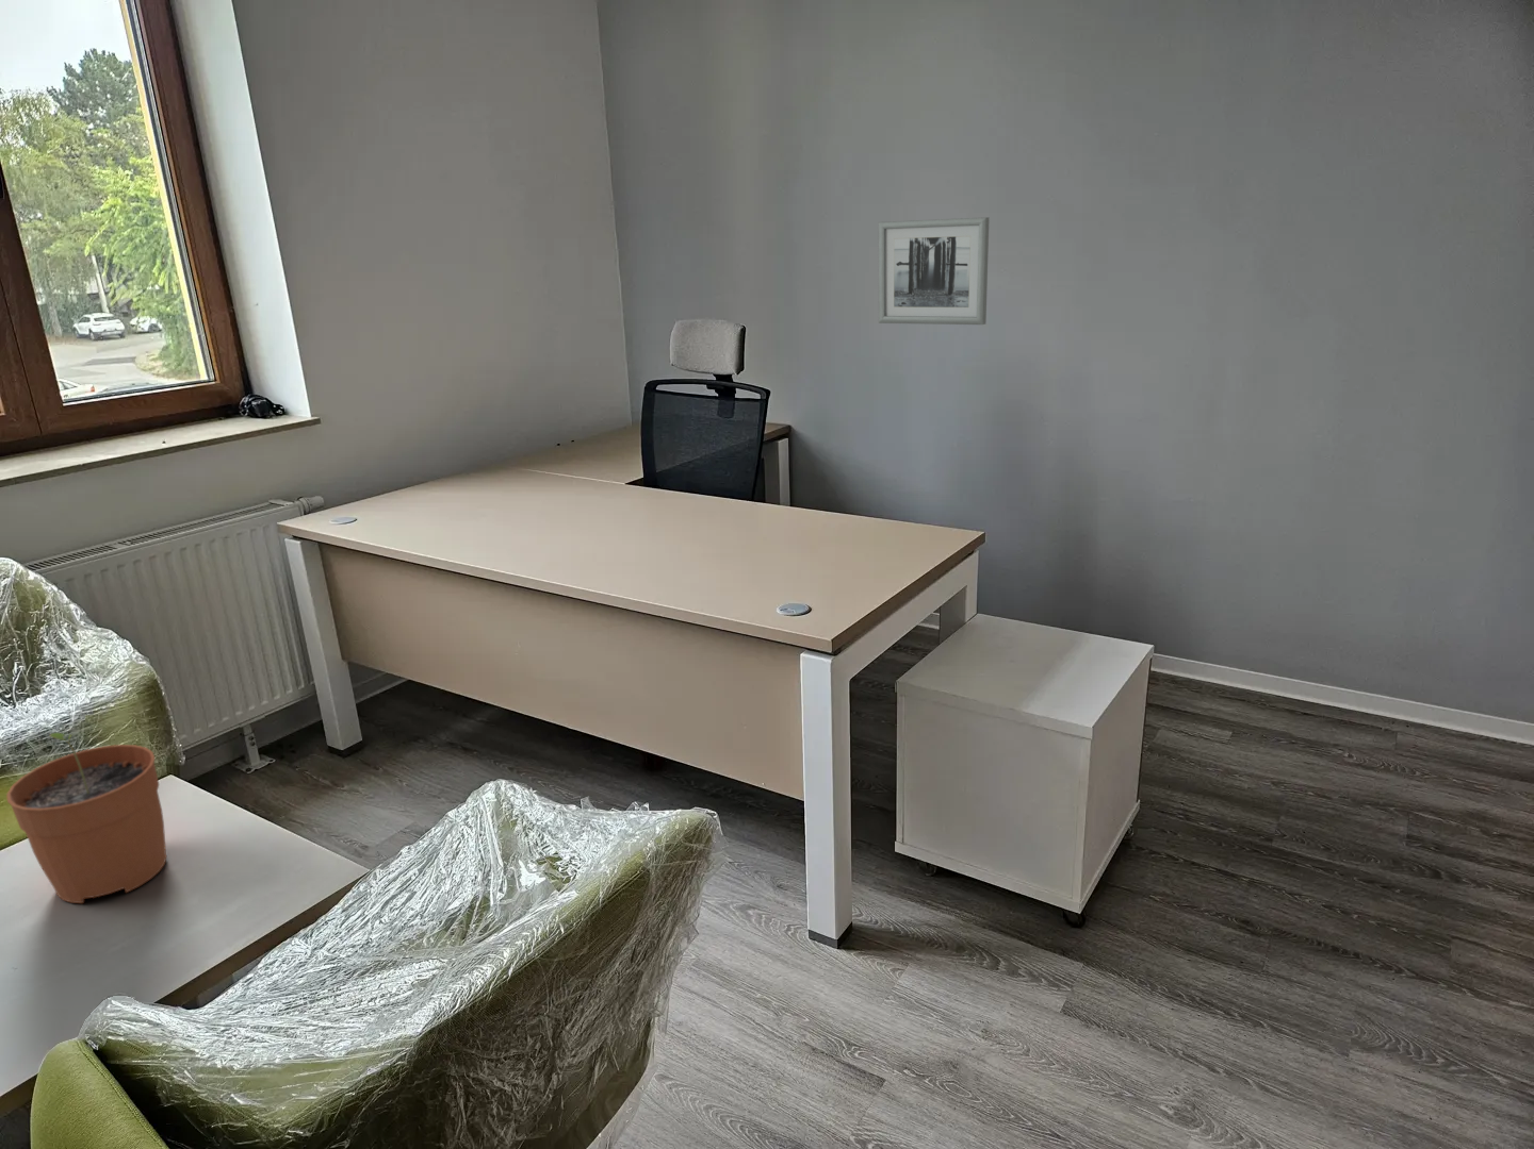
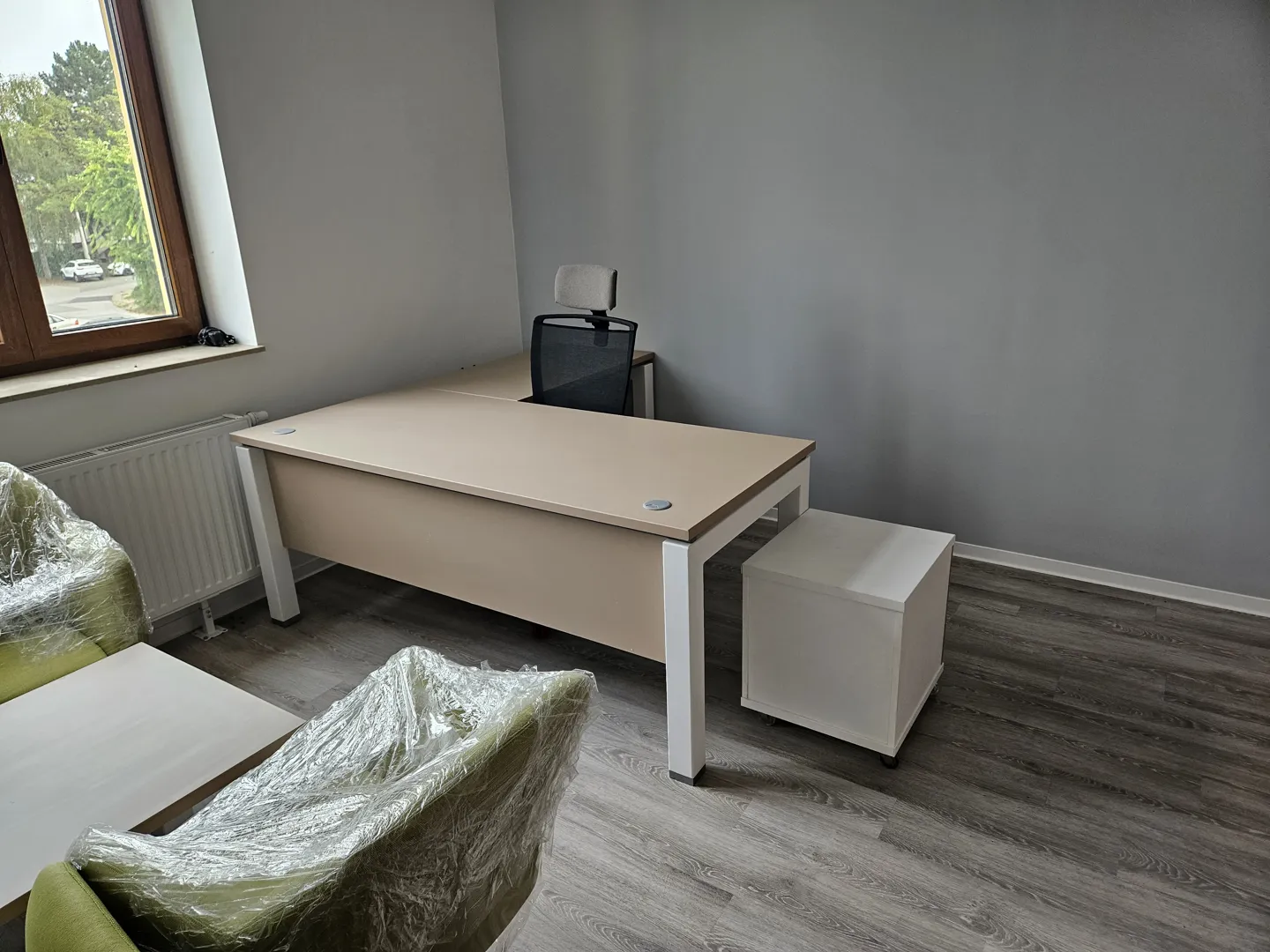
- wall art (931, 273)
- plant pot (89, 800)
